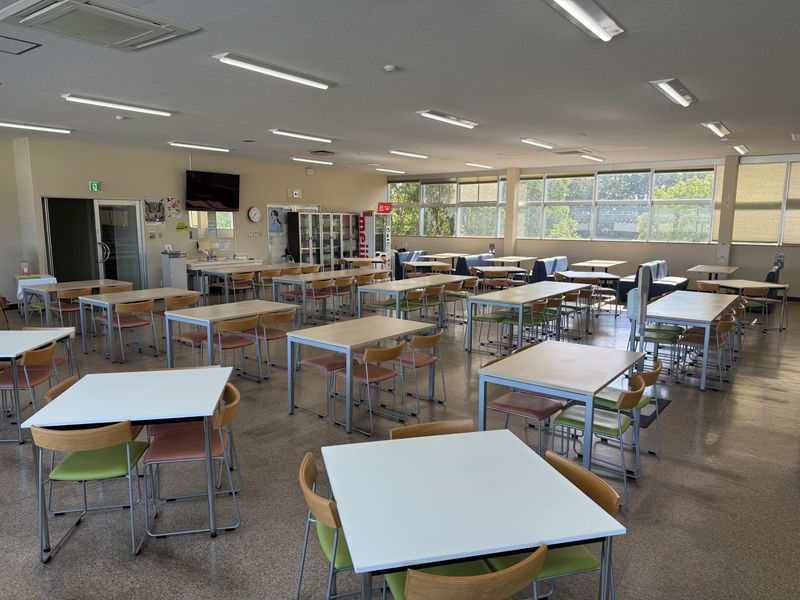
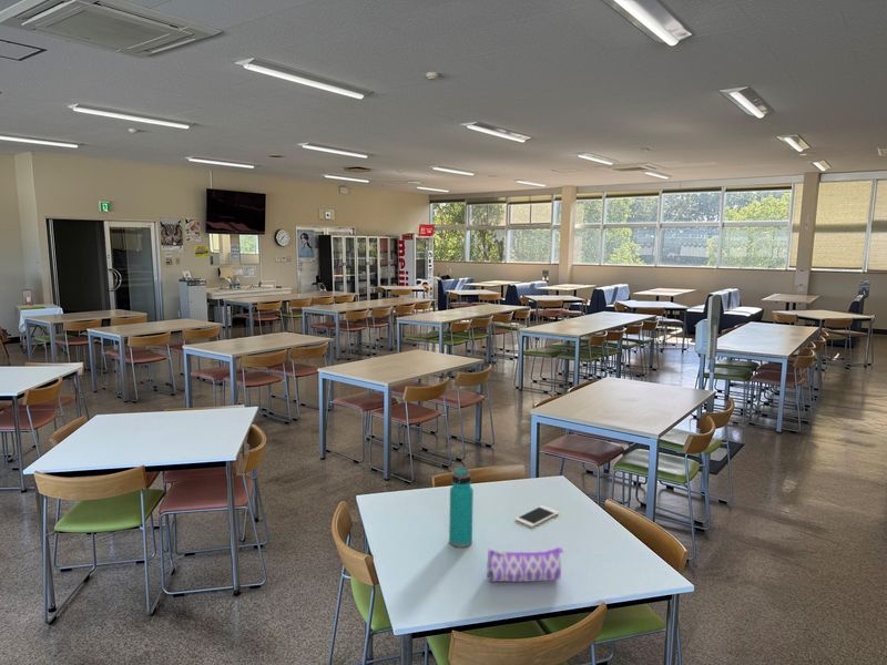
+ cell phone (537, 515)
+ pencil case (522, 563)
+ water bottle (461, 505)
